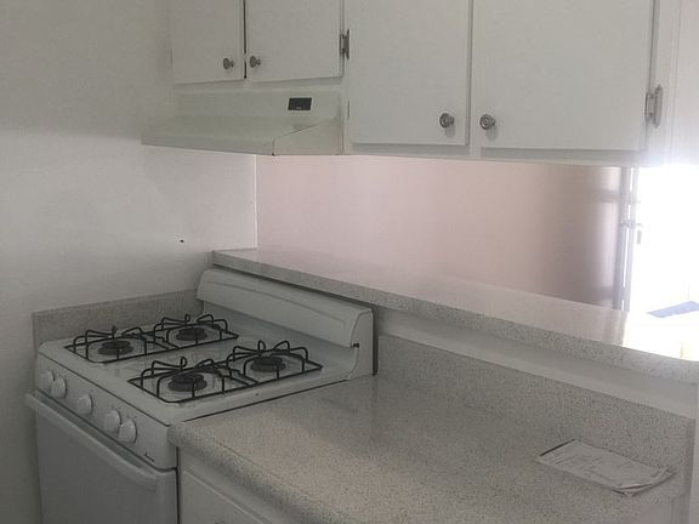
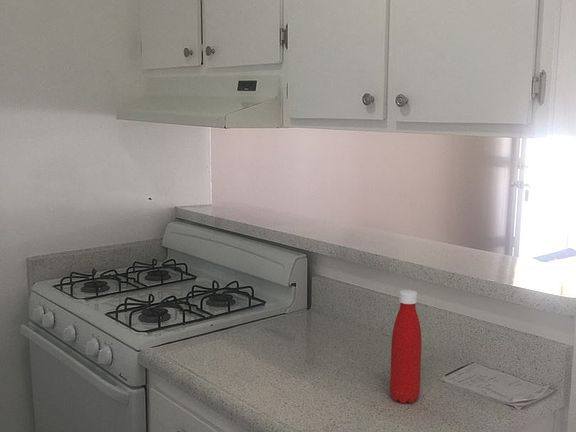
+ bottle (406, 345)
